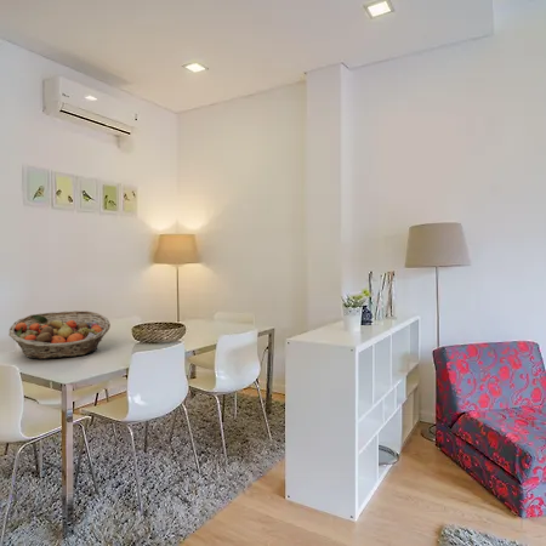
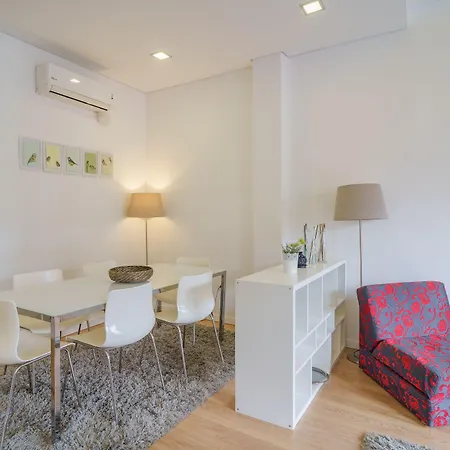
- fruit basket (62, 332)
